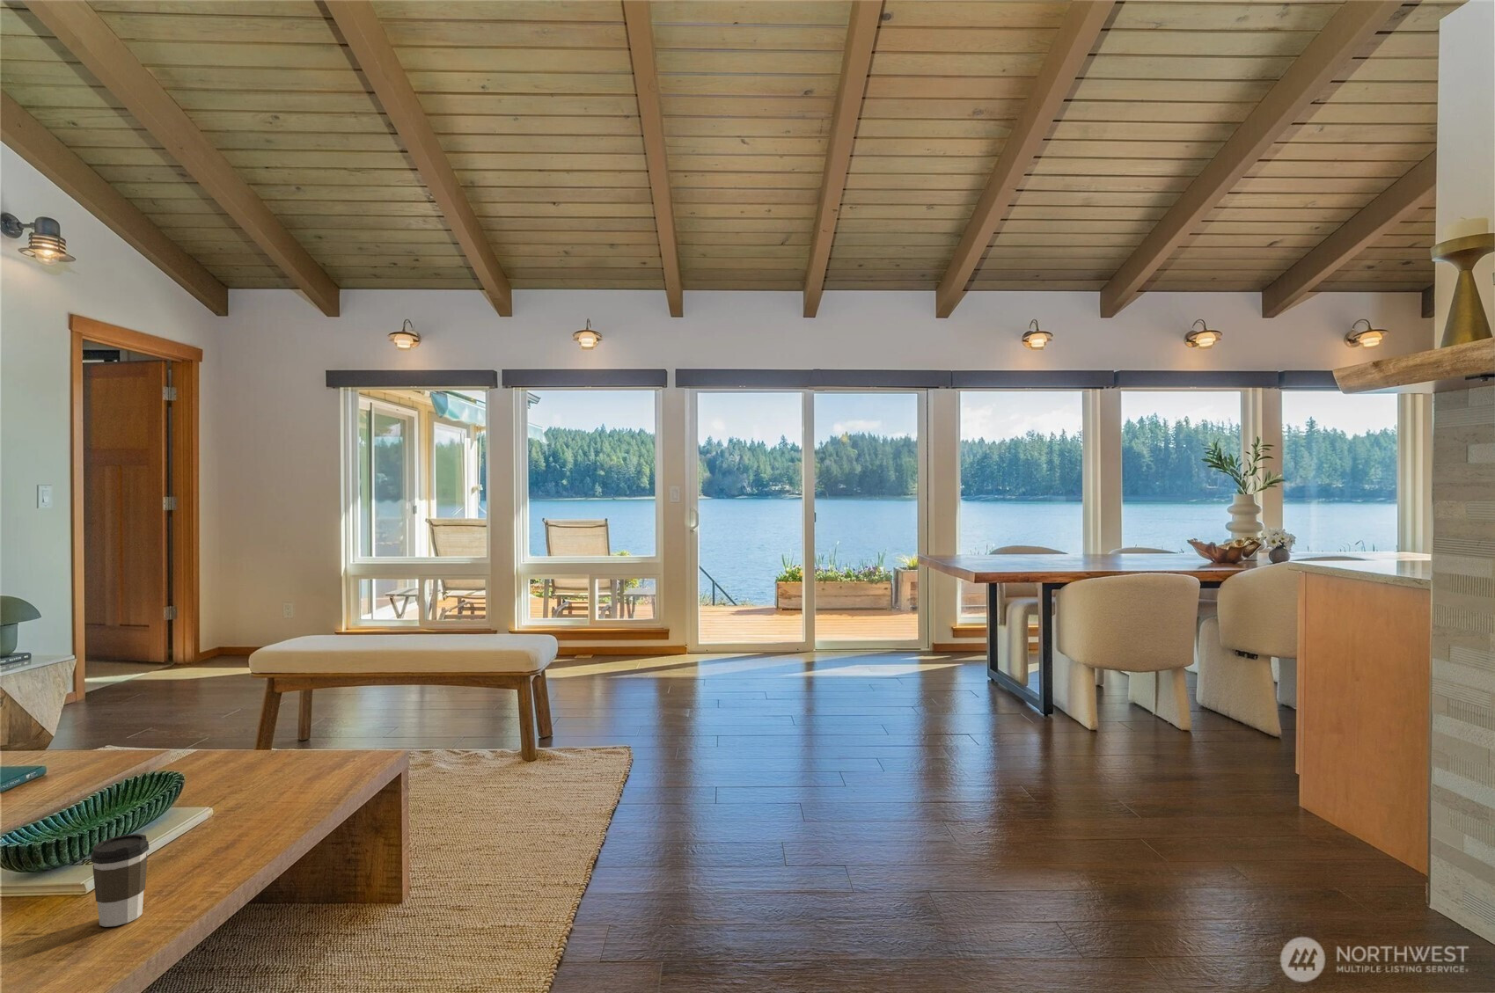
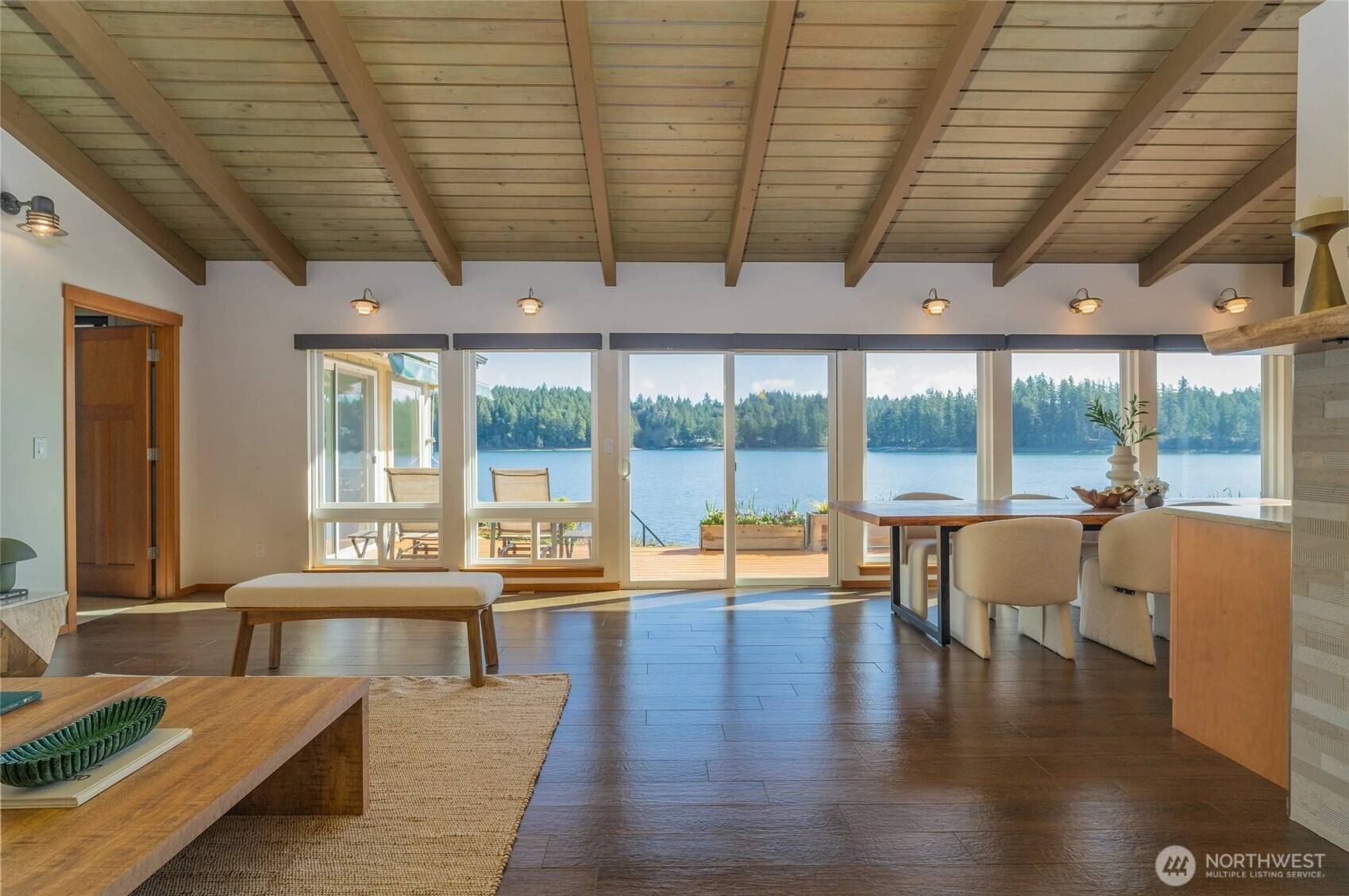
- coffee cup (121, 880)
